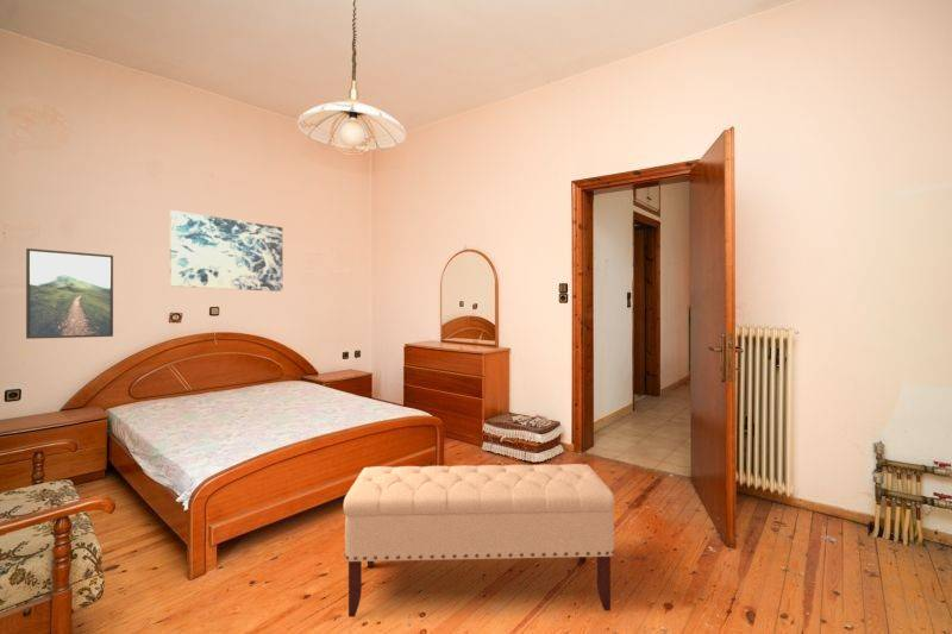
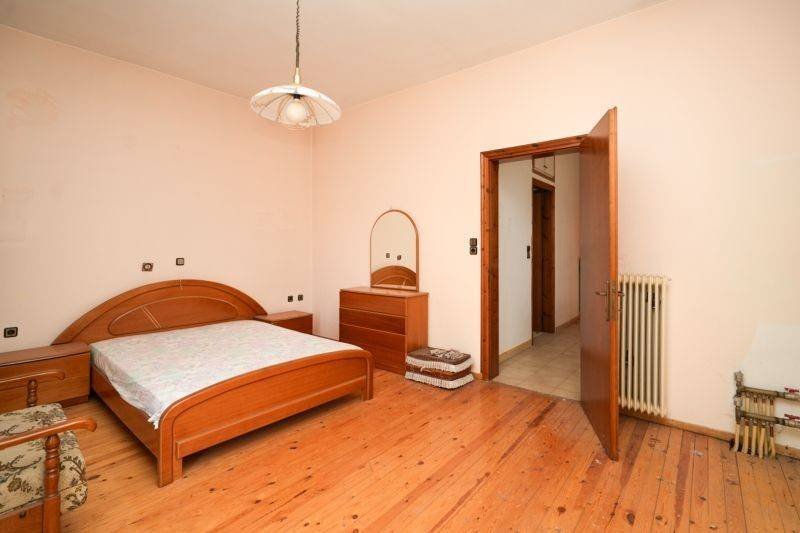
- bench (478, 531)
- wall art (231, 253)
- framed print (71, 294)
